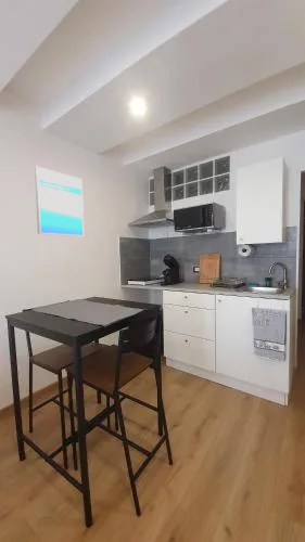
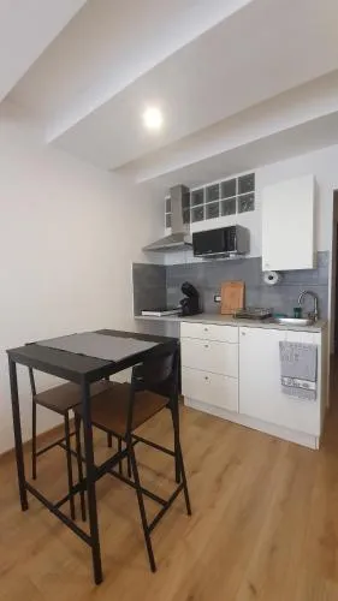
- wall art (61, 204)
